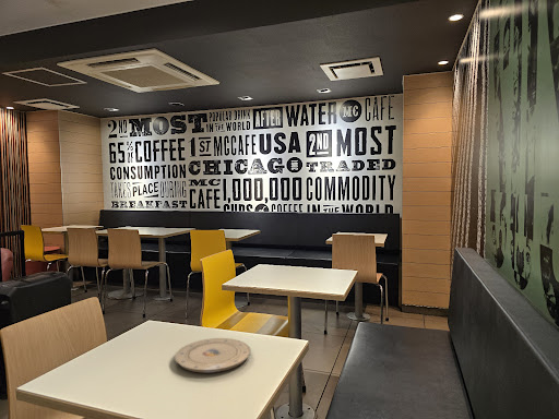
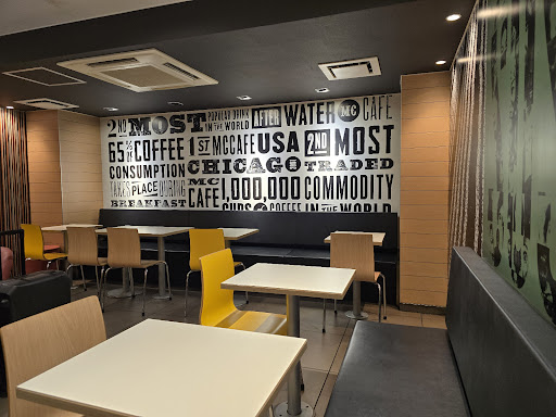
- plate (213, 354)
